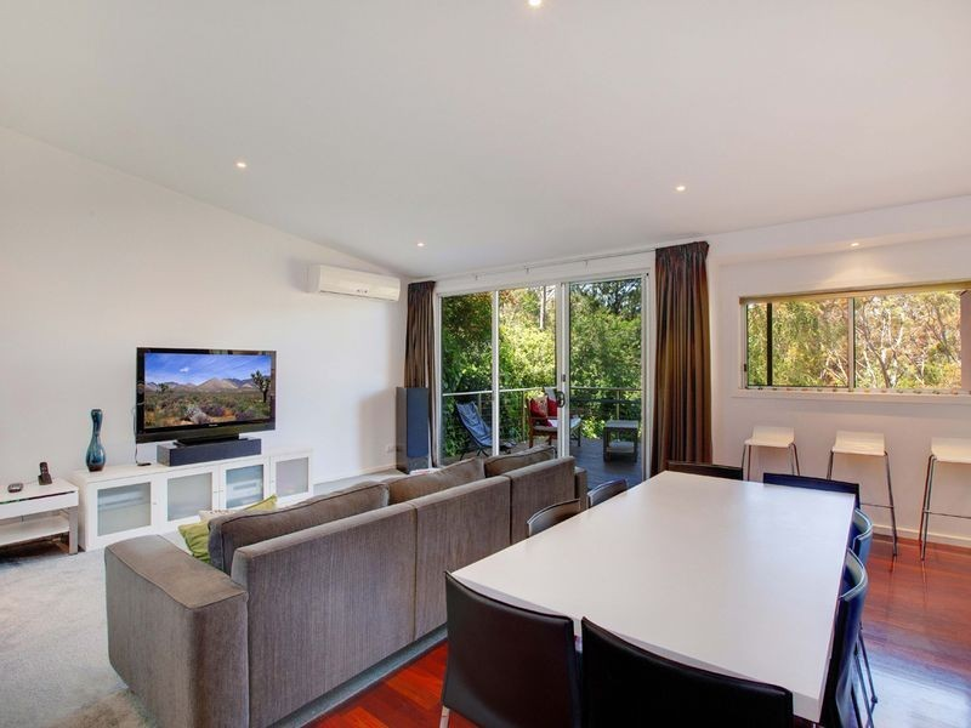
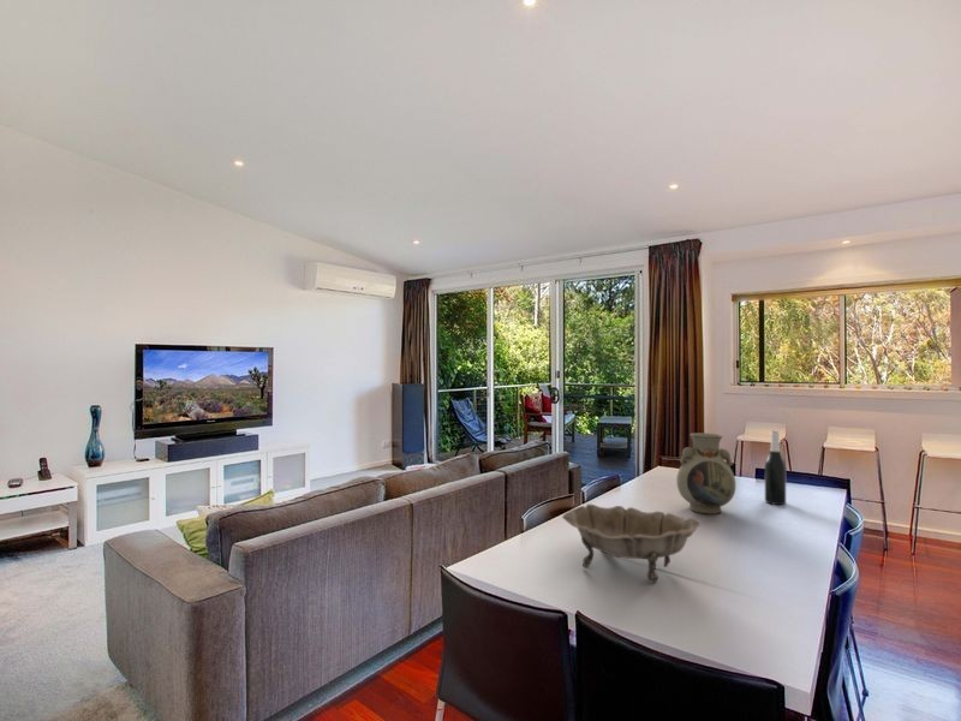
+ wine bottle (775, 466)
+ decorative bowl (627, 540)
+ vase (705, 471)
